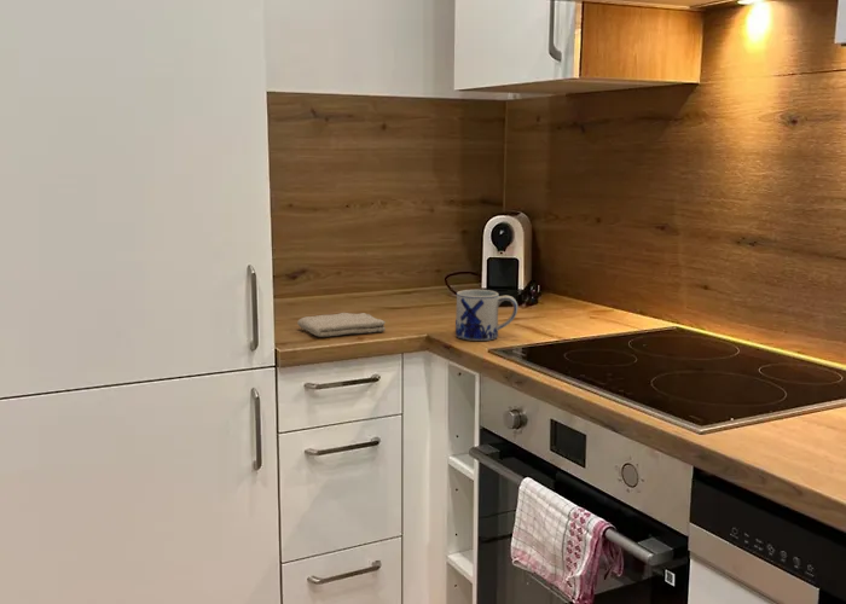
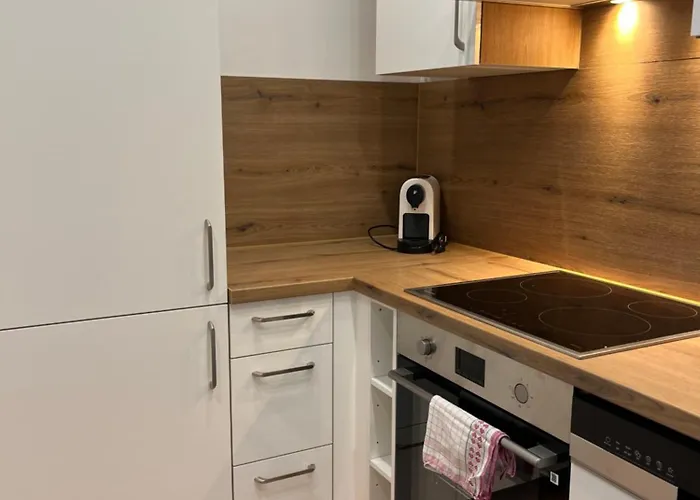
- mug (482, 314)
- washcloth (342, 324)
